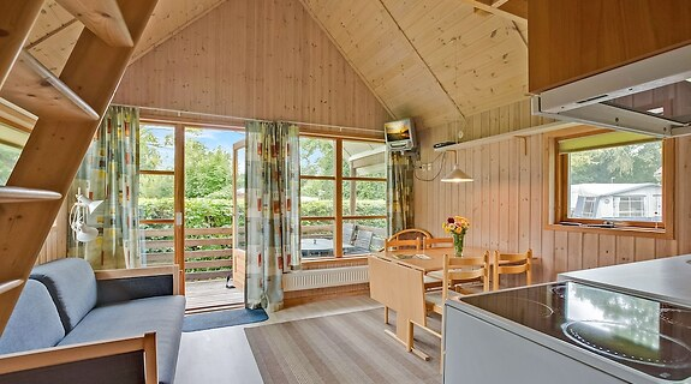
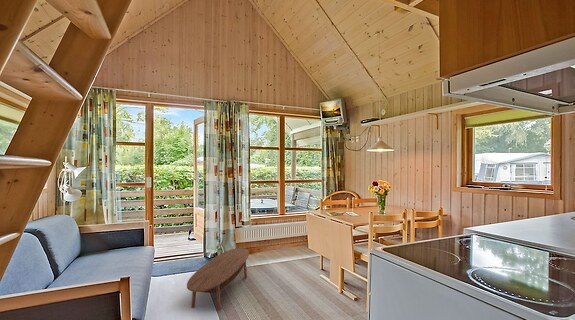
+ coffee table (222, 277)
